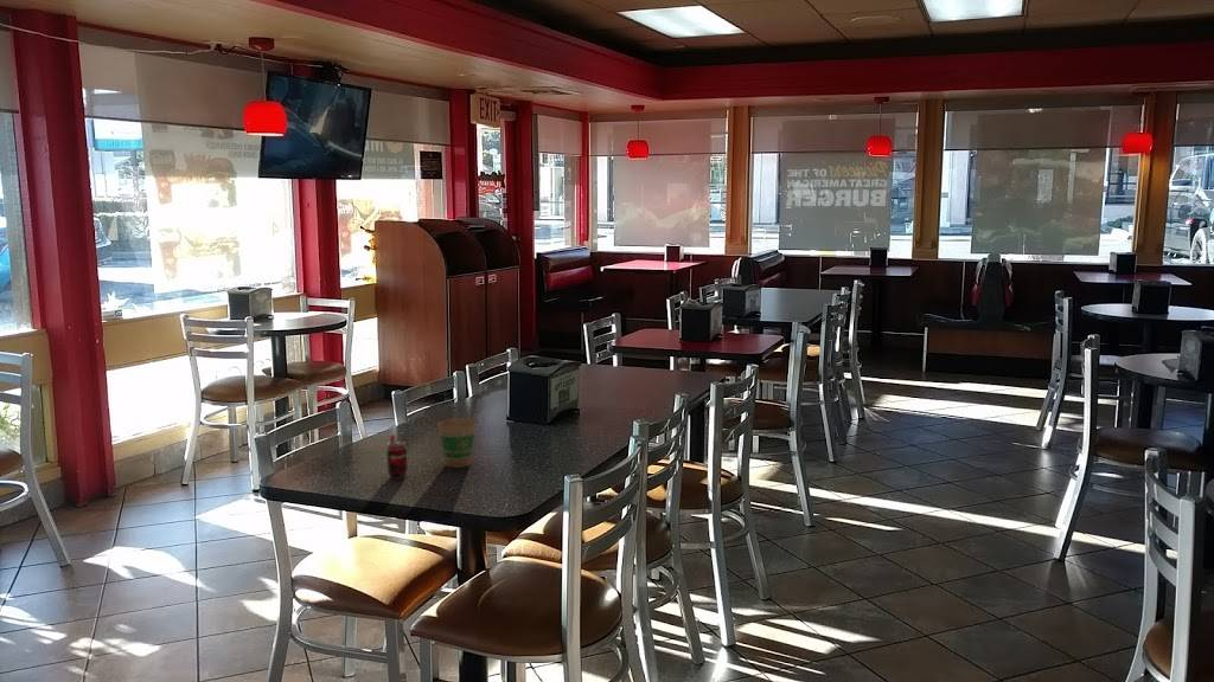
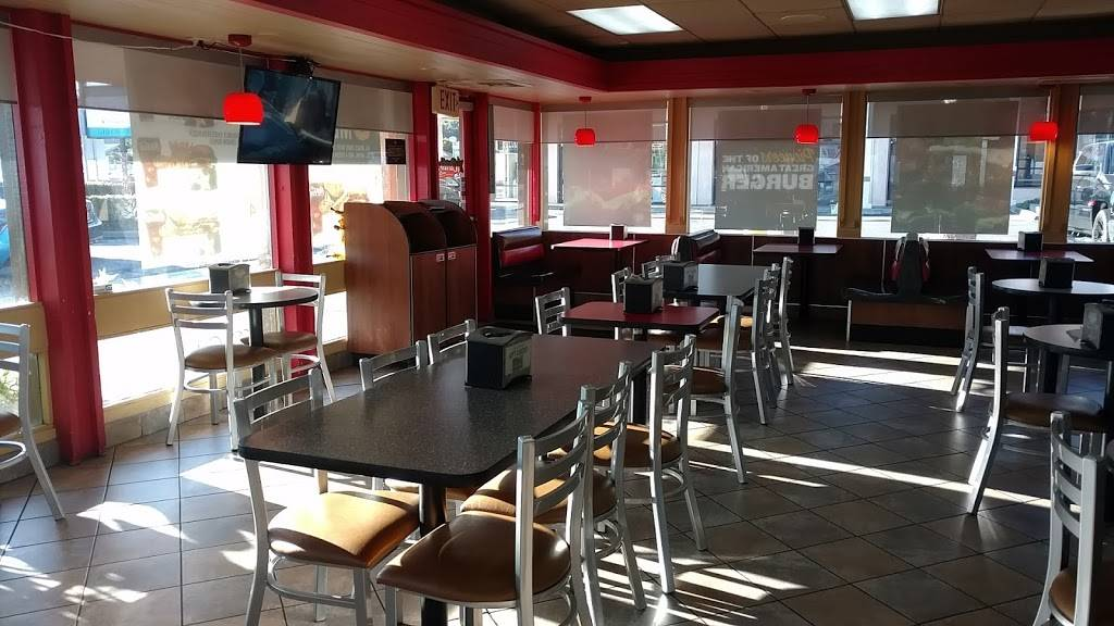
- paper cup (456, 443)
- beverage can (396, 456)
